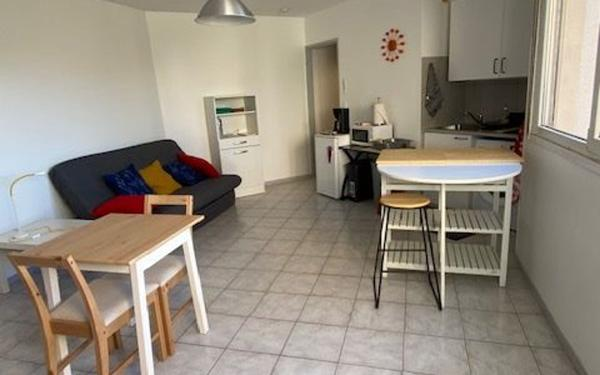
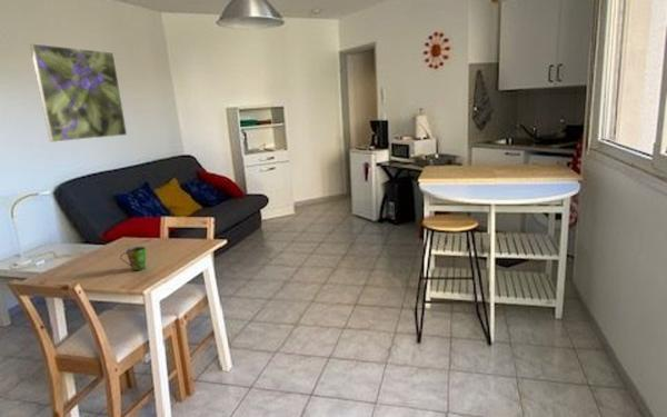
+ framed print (83, 93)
+ cup (133, 259)
